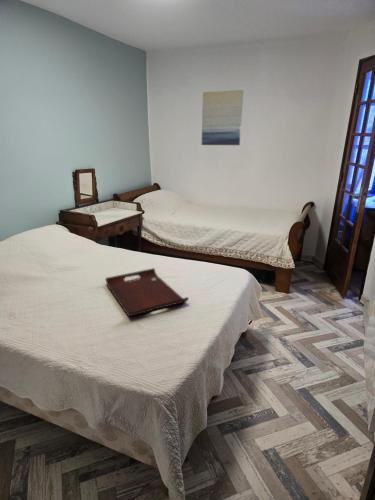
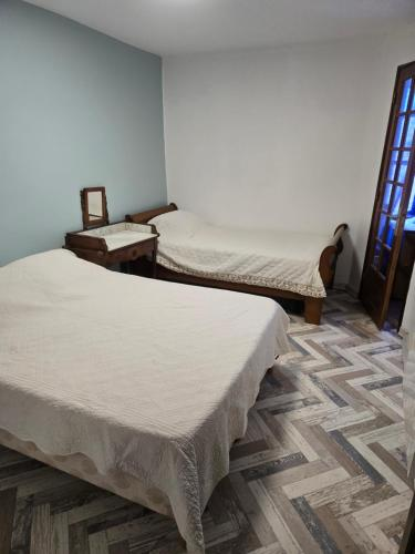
- wall art (221, 119)
- serving tray (144, 290)
